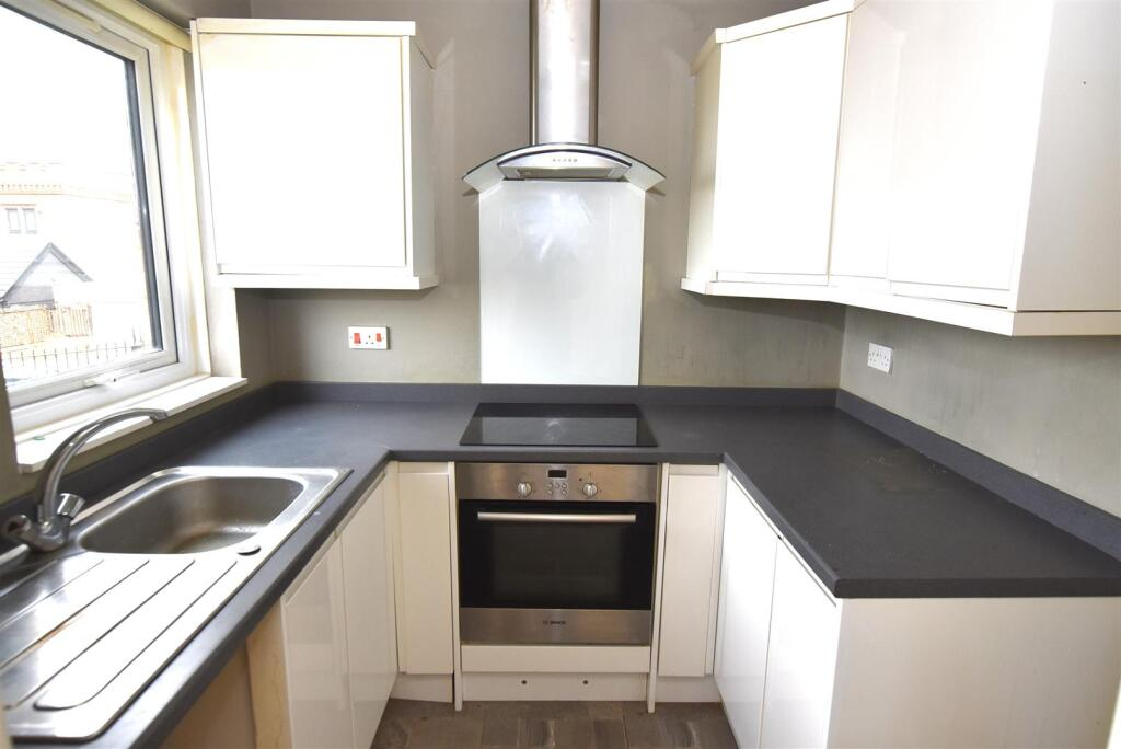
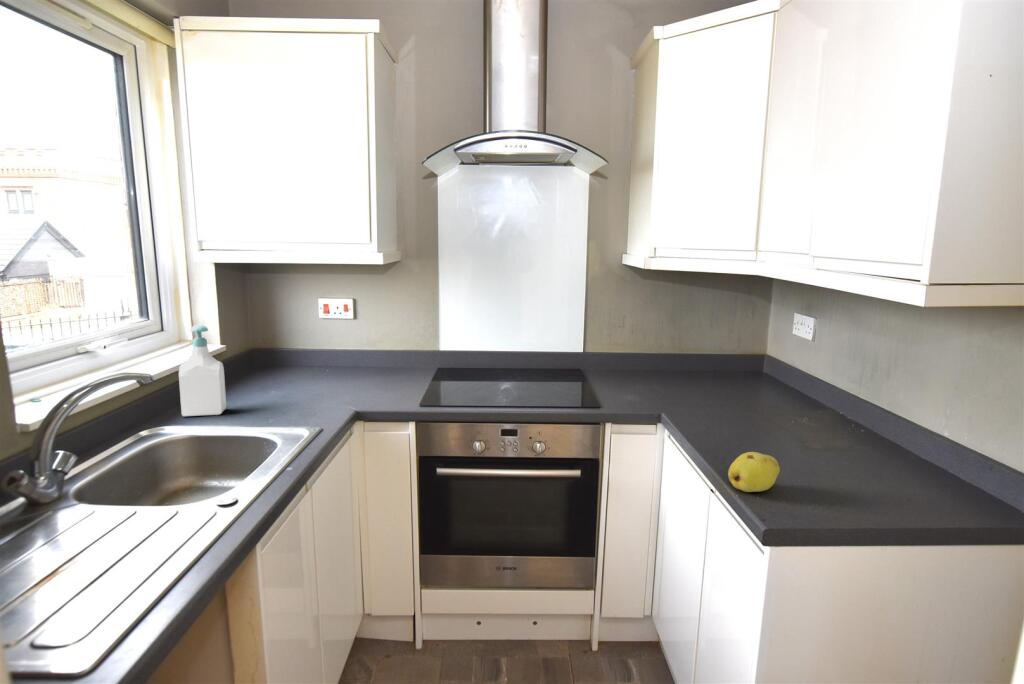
+ fruit (755, 471)
+ soap bottle (202, 368)
